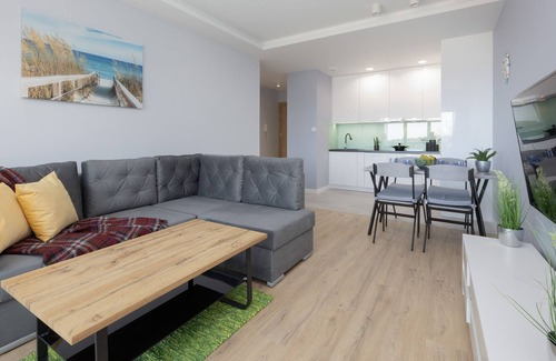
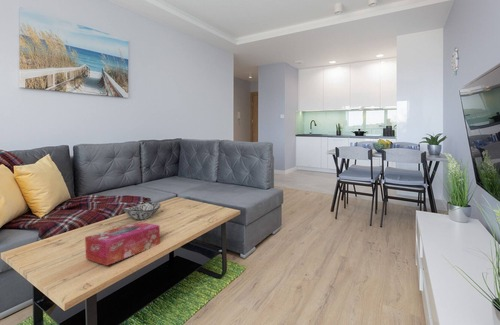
+ tissue box (125, 240)
+ decorative bowl (142, 211)
